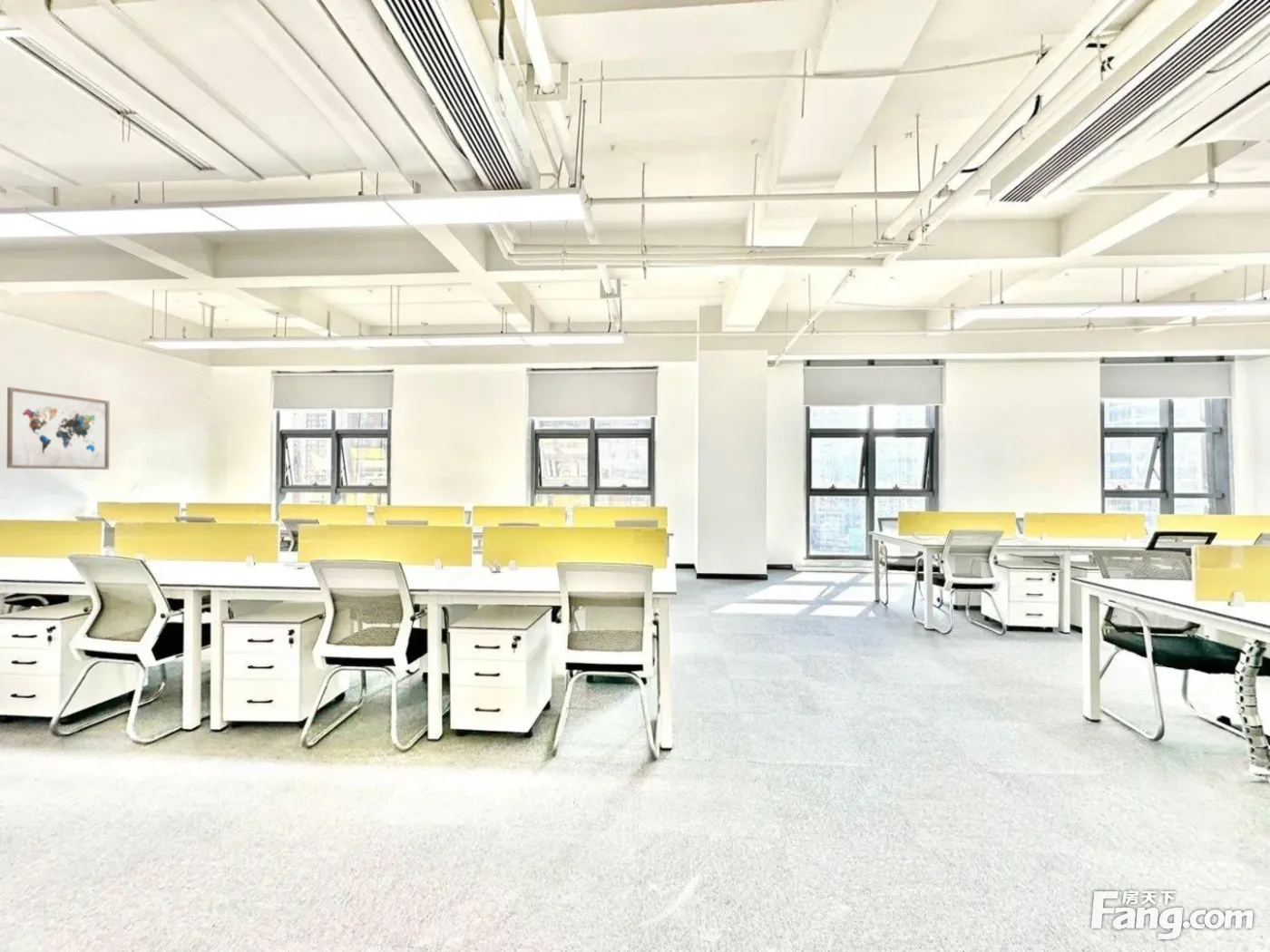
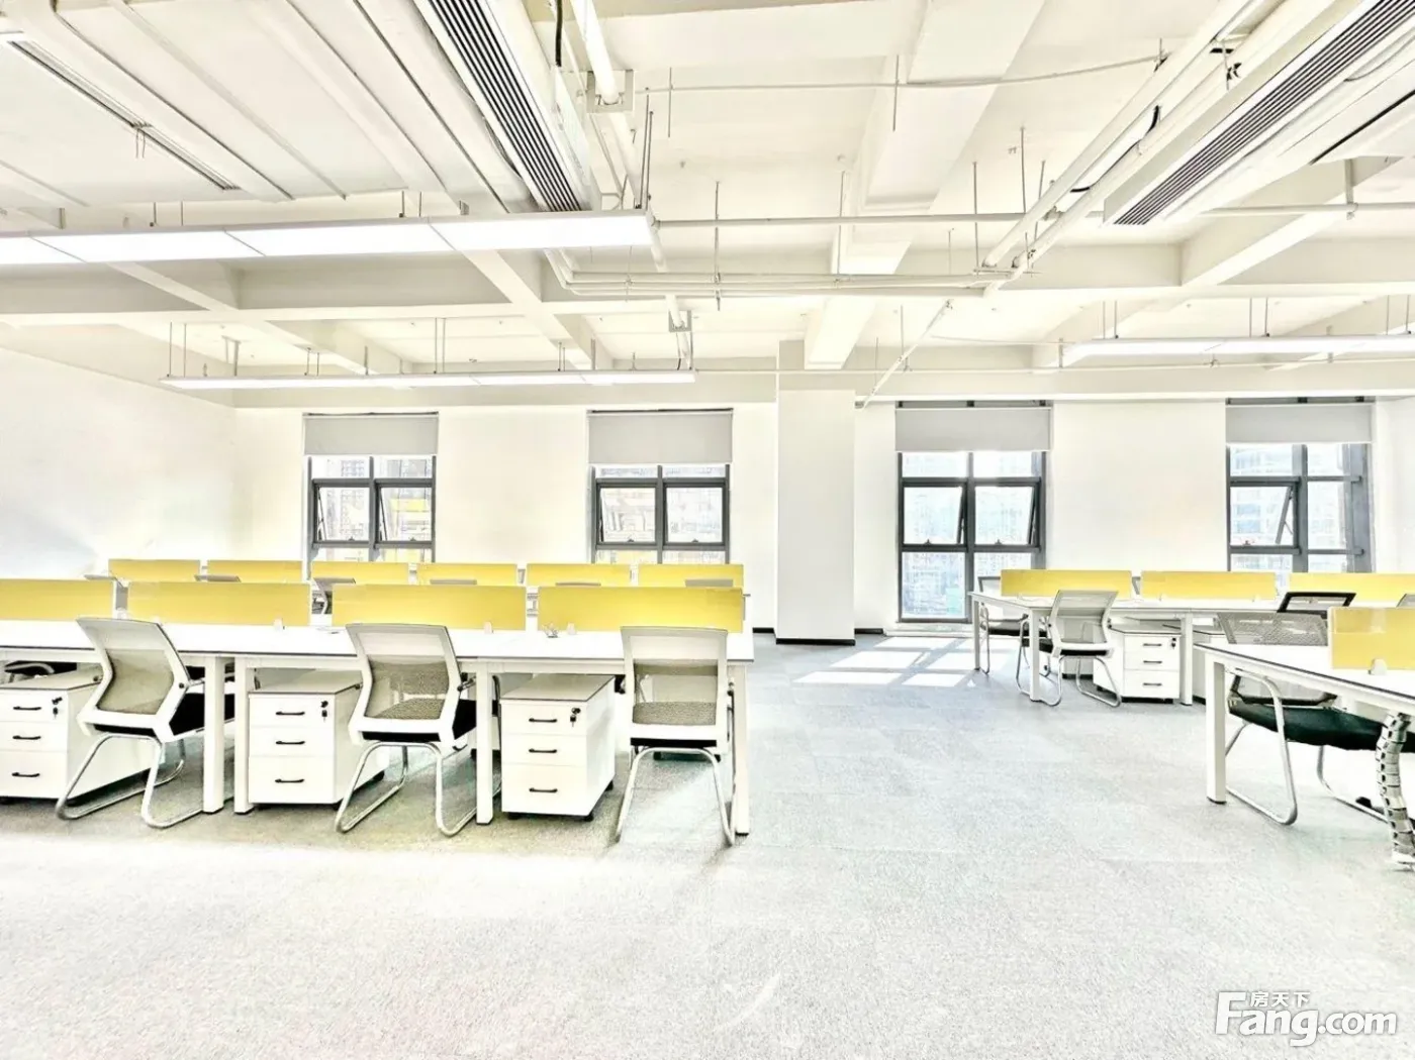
- wall art (62, 432)
